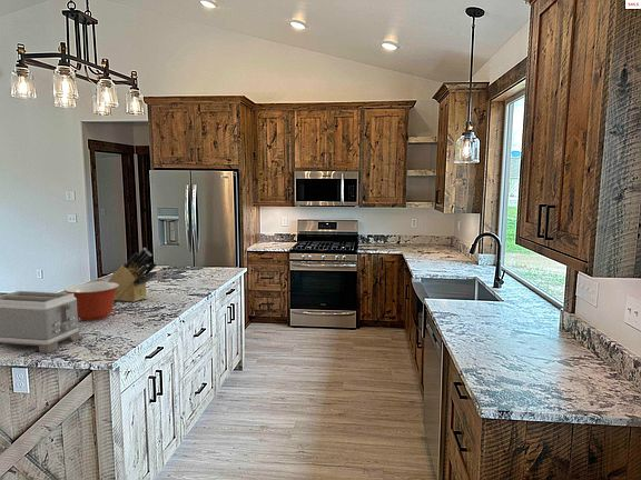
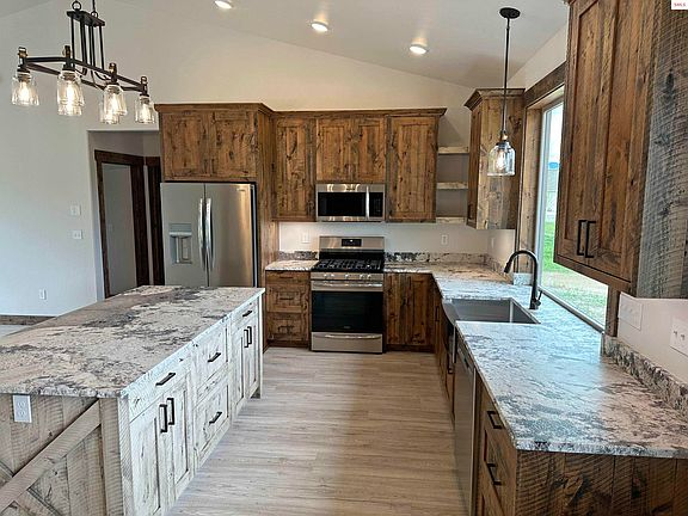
- mixing bowl (92, 301)
- toaster (36, 319)
- knife block (127, 273)
